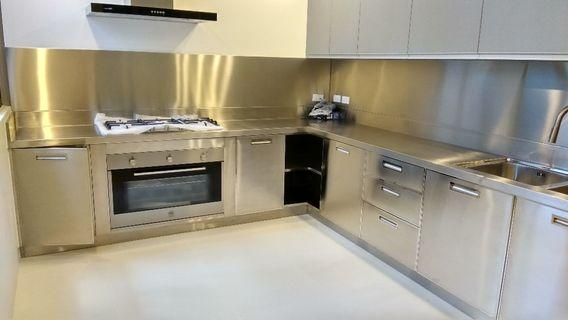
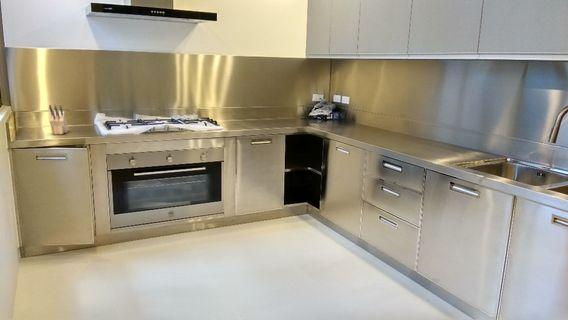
+ knife block (58, 118)
